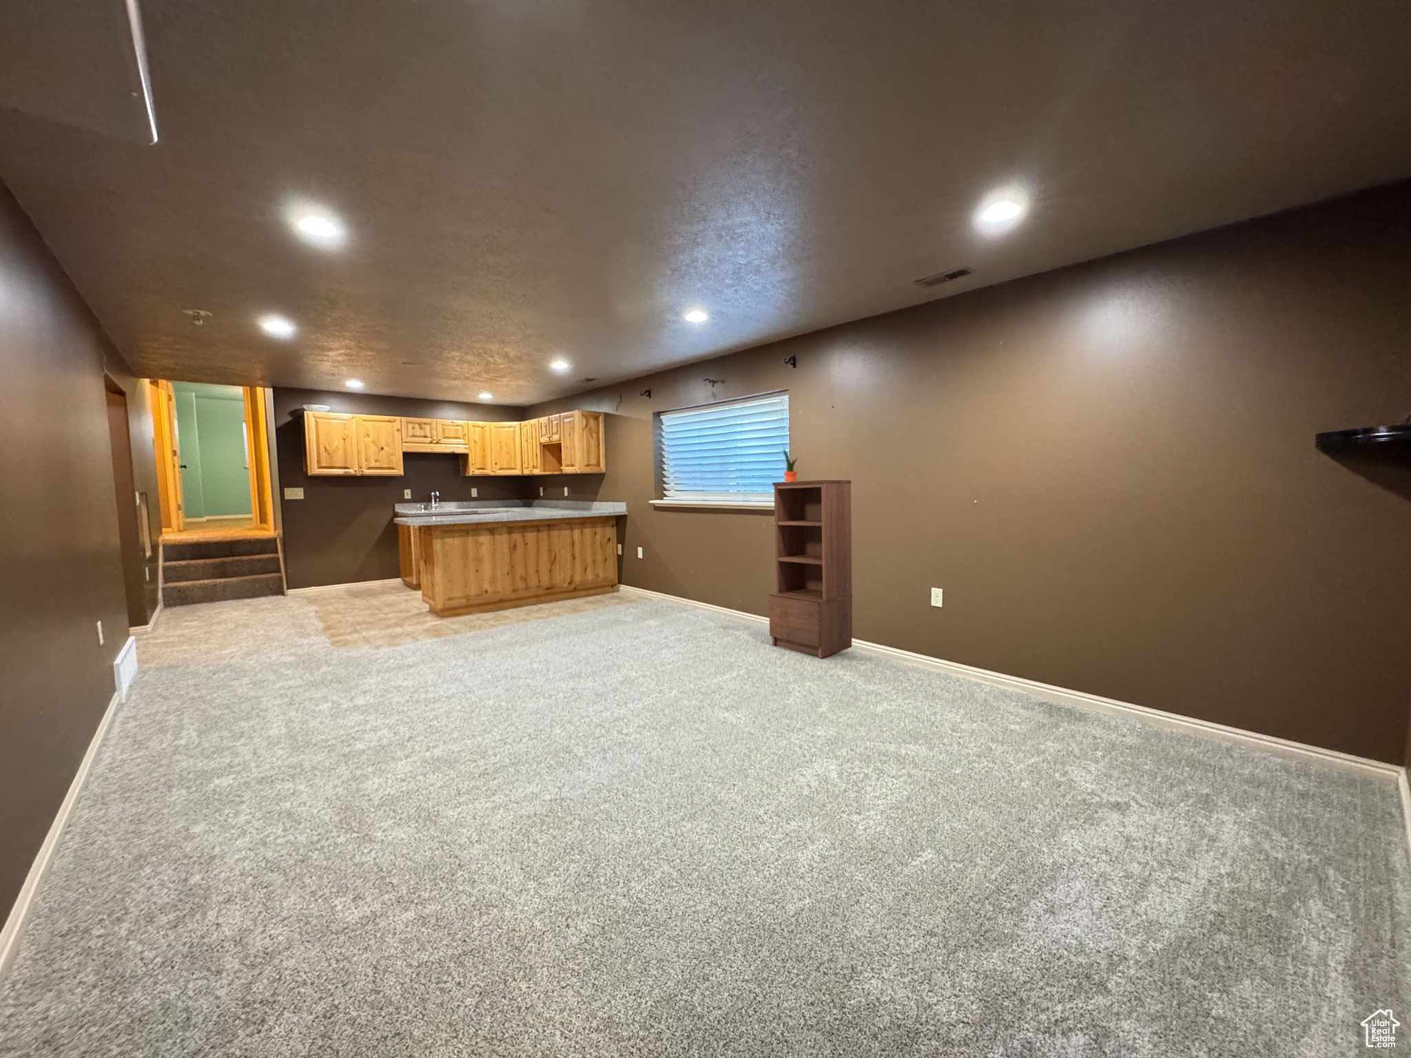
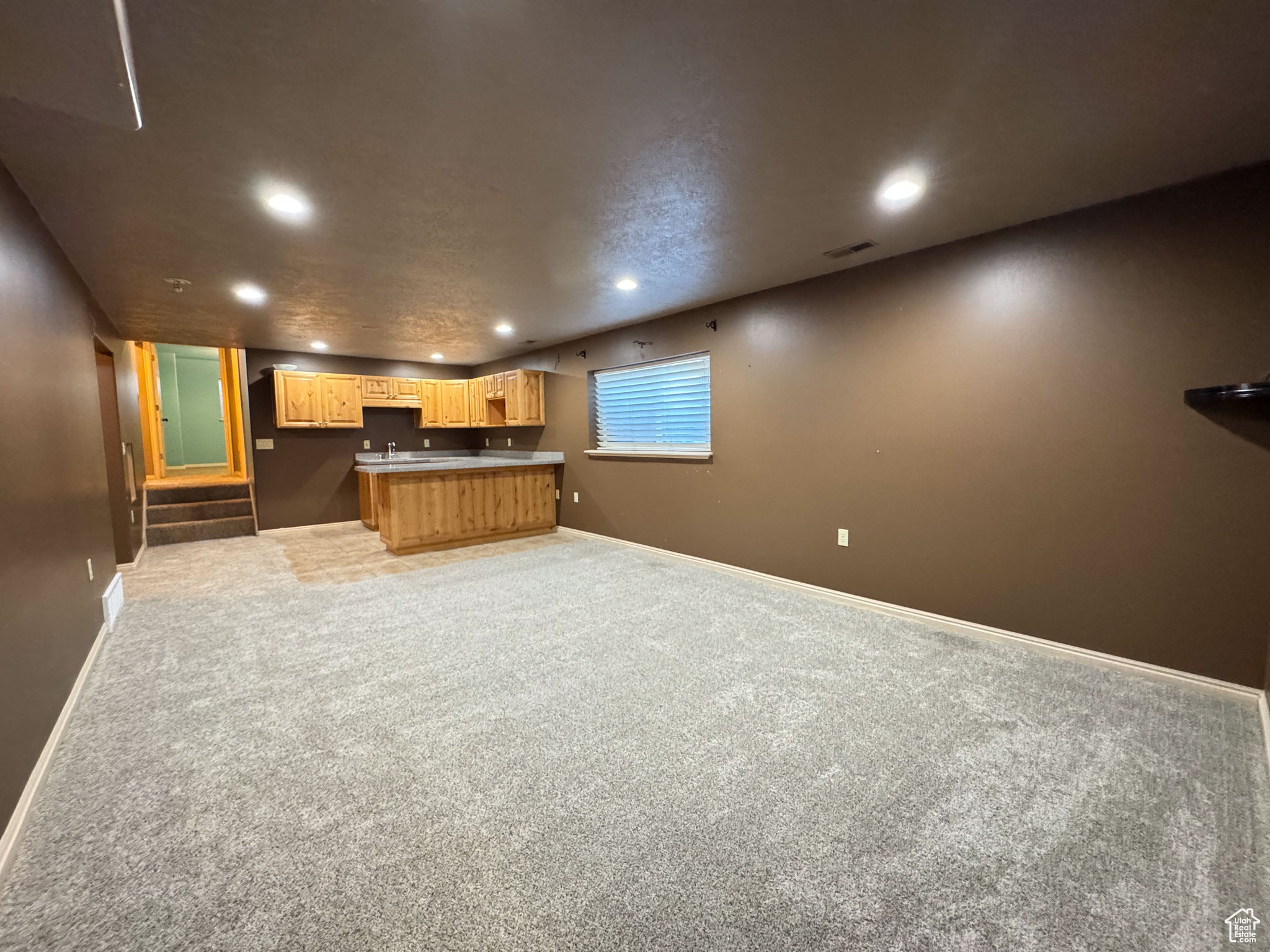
- shelving unit (810, 565)
- potted plant (789, 465)
